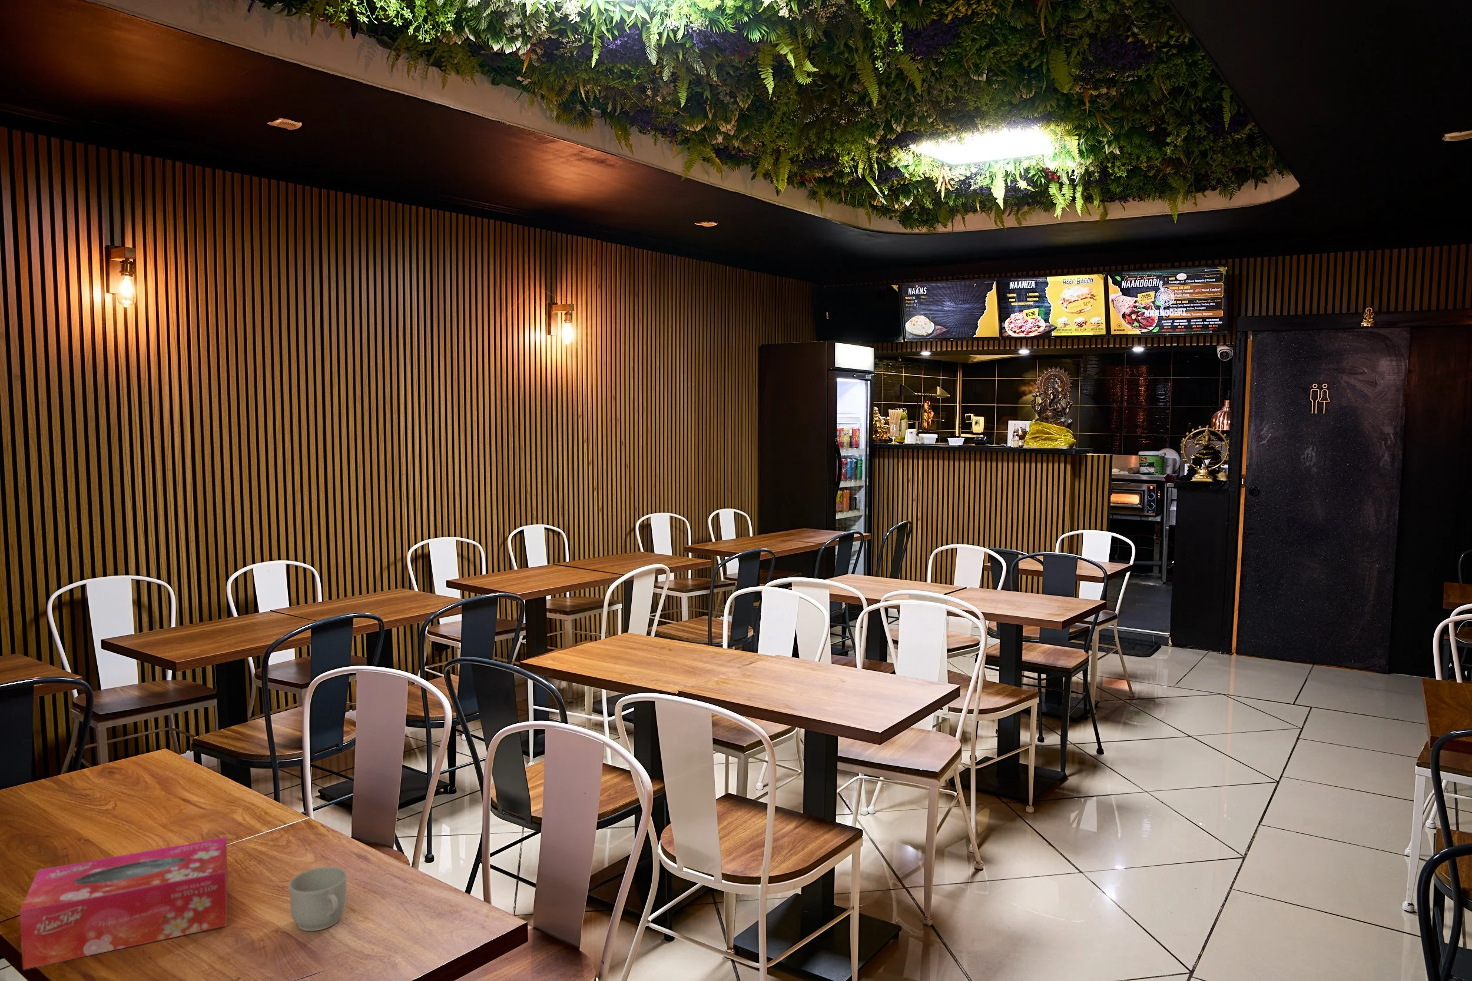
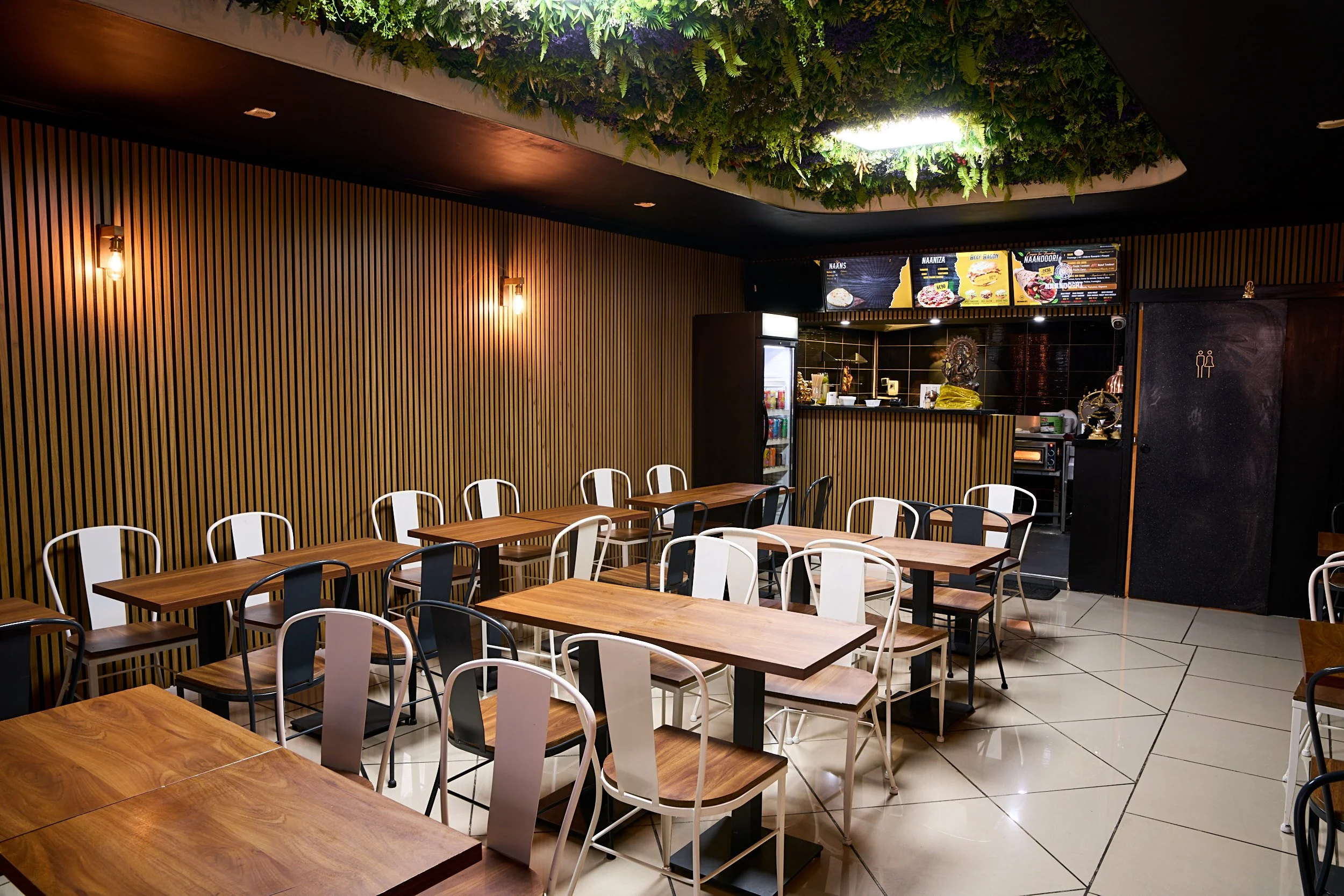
- tissue box (133, 898)
- mug (322, 902)
